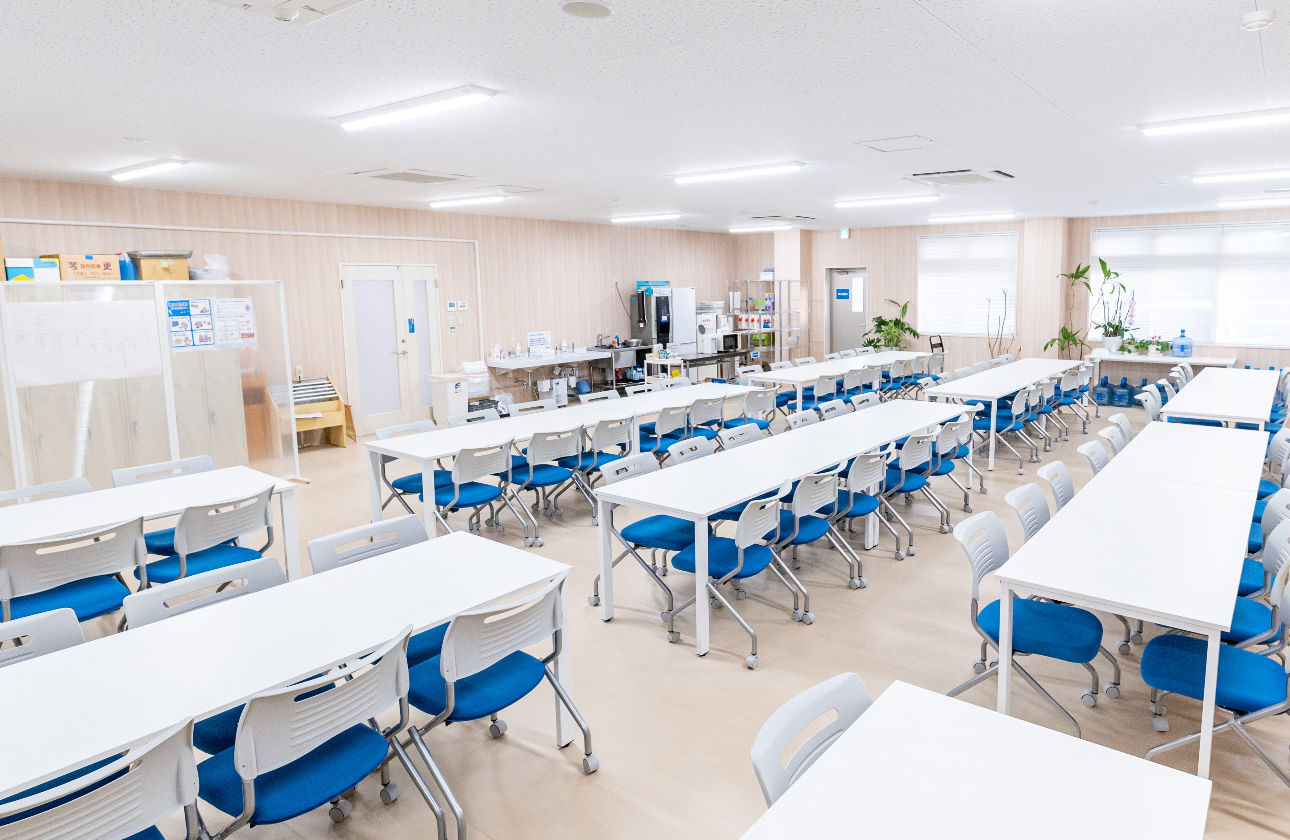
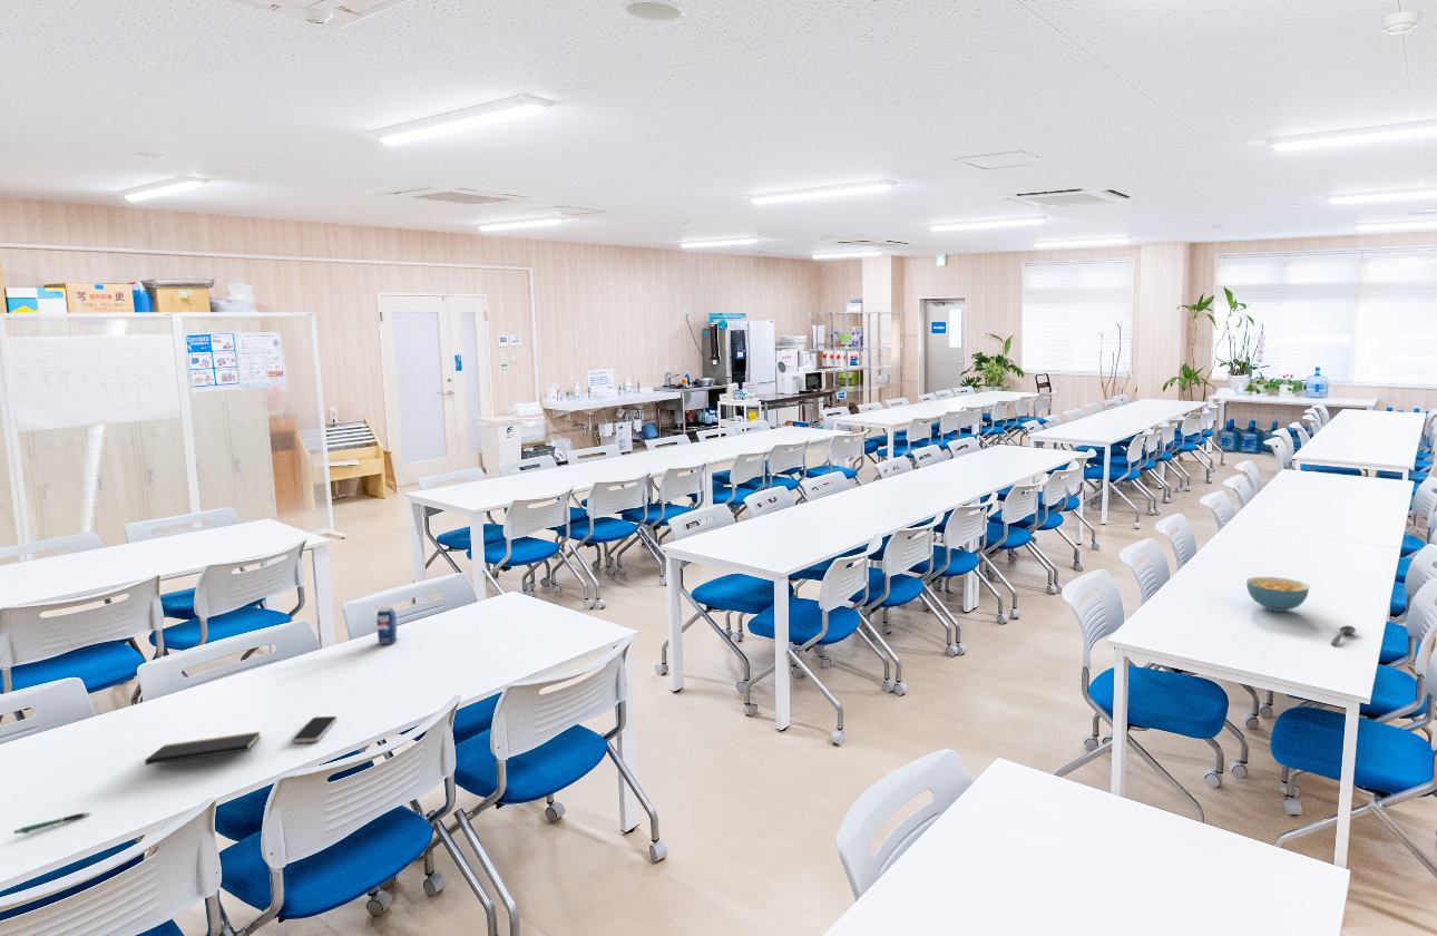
+ cereal bowl (1277, 596)
+ smartphone (315, 729)
+ notepad (205, 748)
+ beverage can (387, 625)
+ pen (52, 822)
+ soupspoon (1341, 634)
